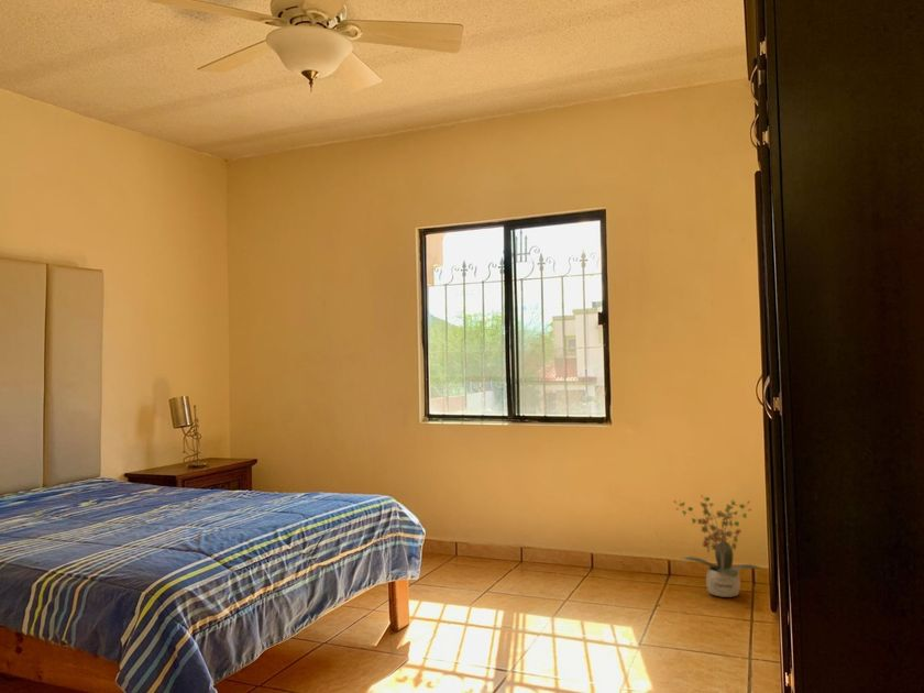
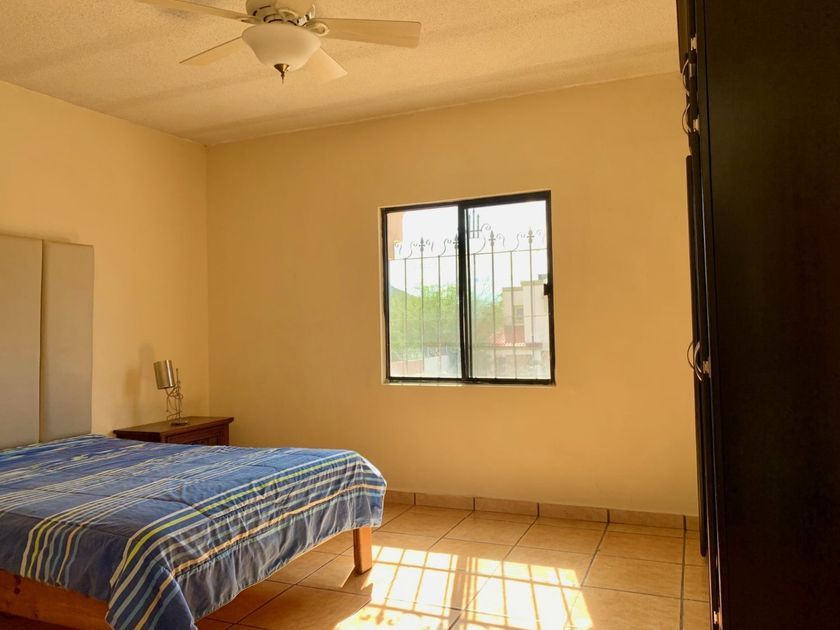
- potted plant (717, 544)
